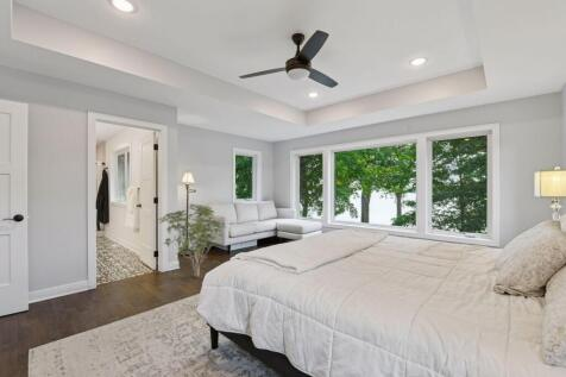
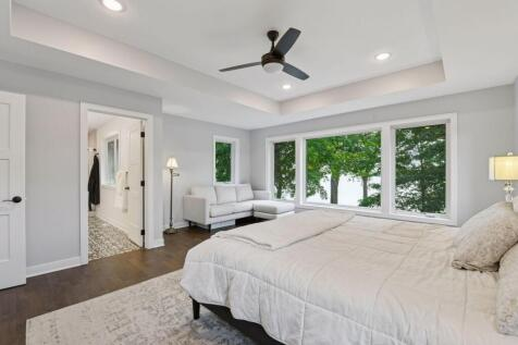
- shrub (195, 239)
